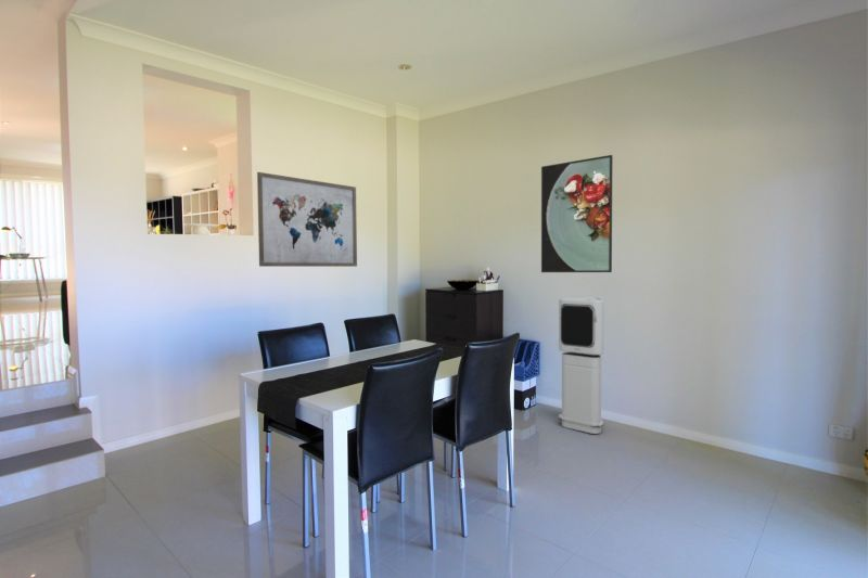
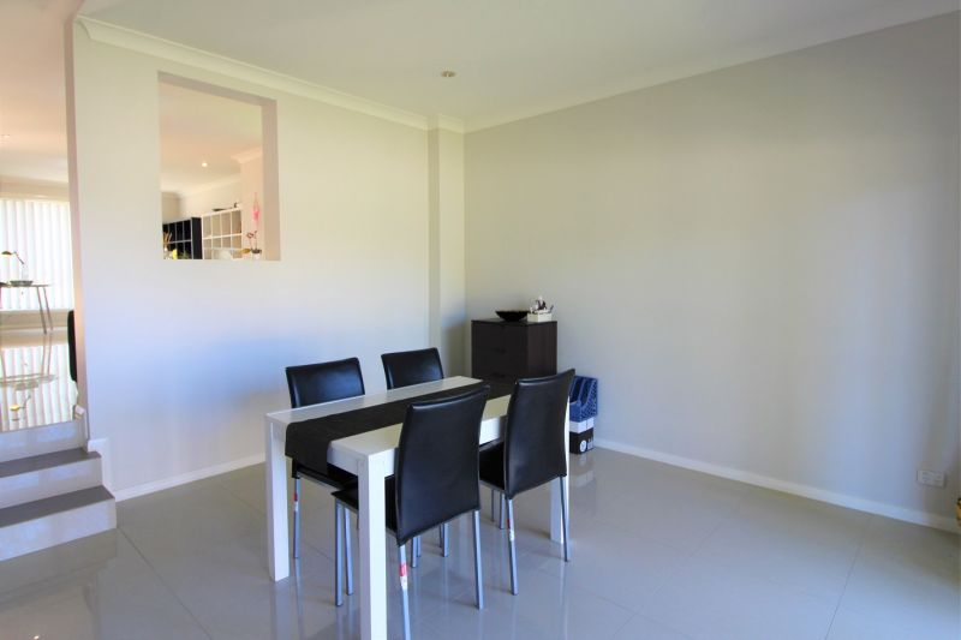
- air purifier (586, 361)
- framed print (574, 217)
- wall art (311, 223)
